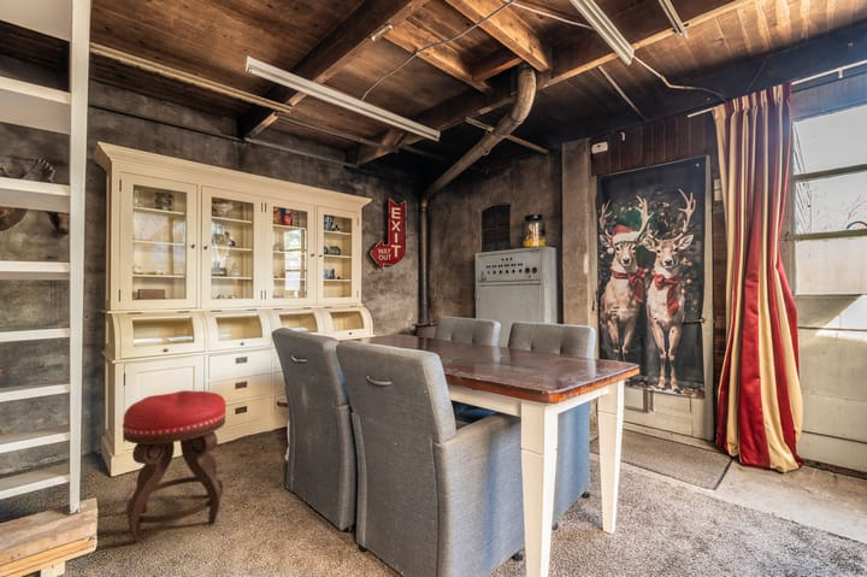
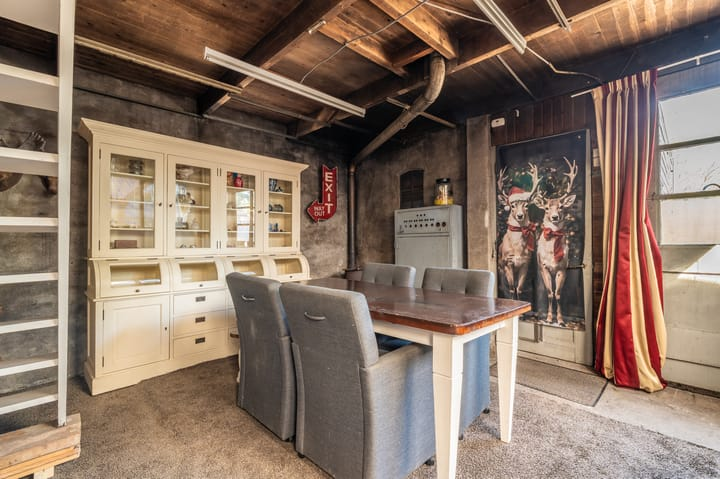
- stool (172, 455)
